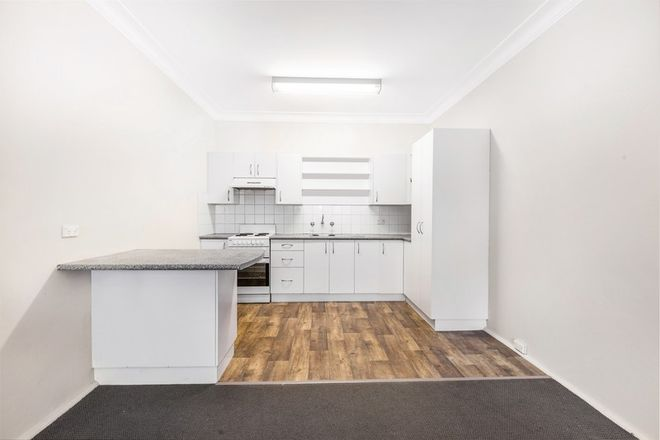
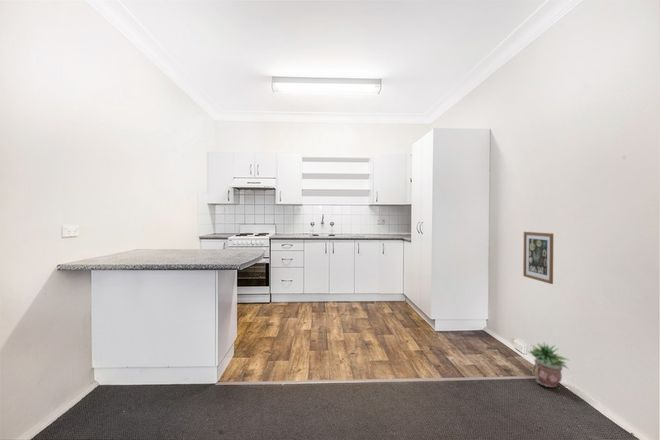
+ wall art (537, 256)
+ potted plant (548, 363)
